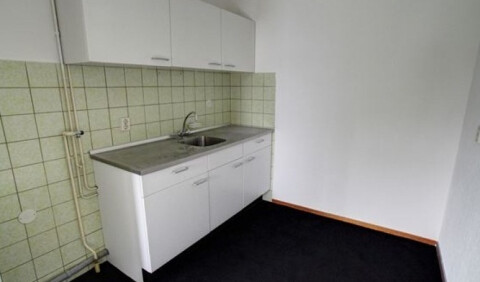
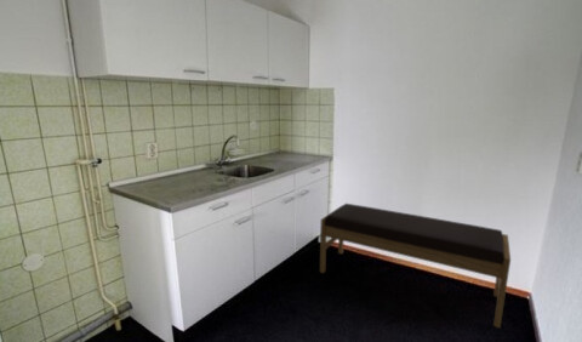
+ bench (406, 252)
